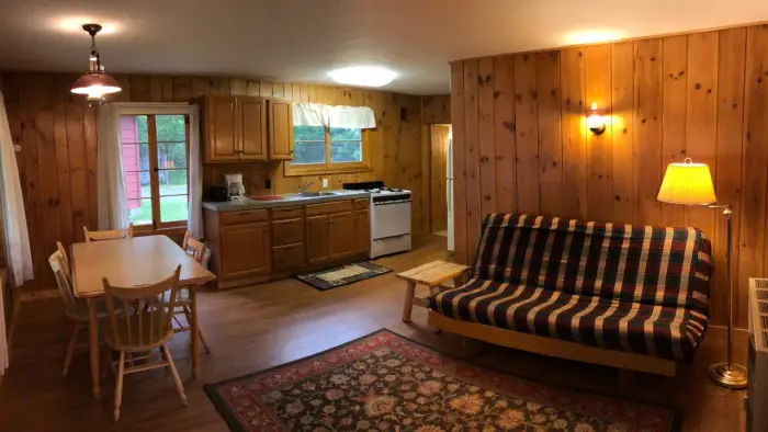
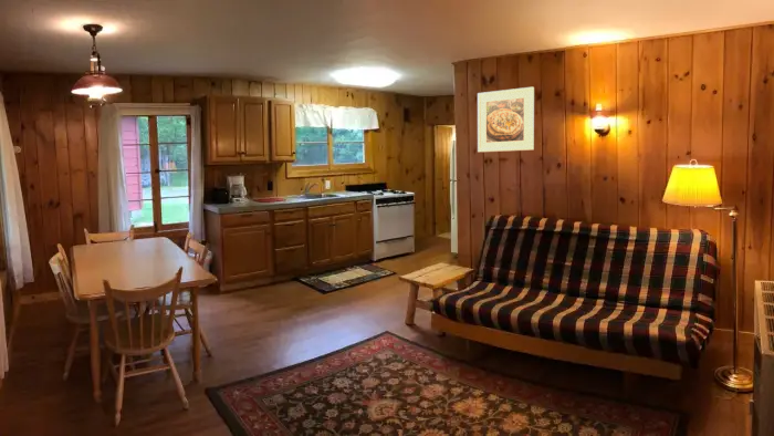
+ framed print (504, 121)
